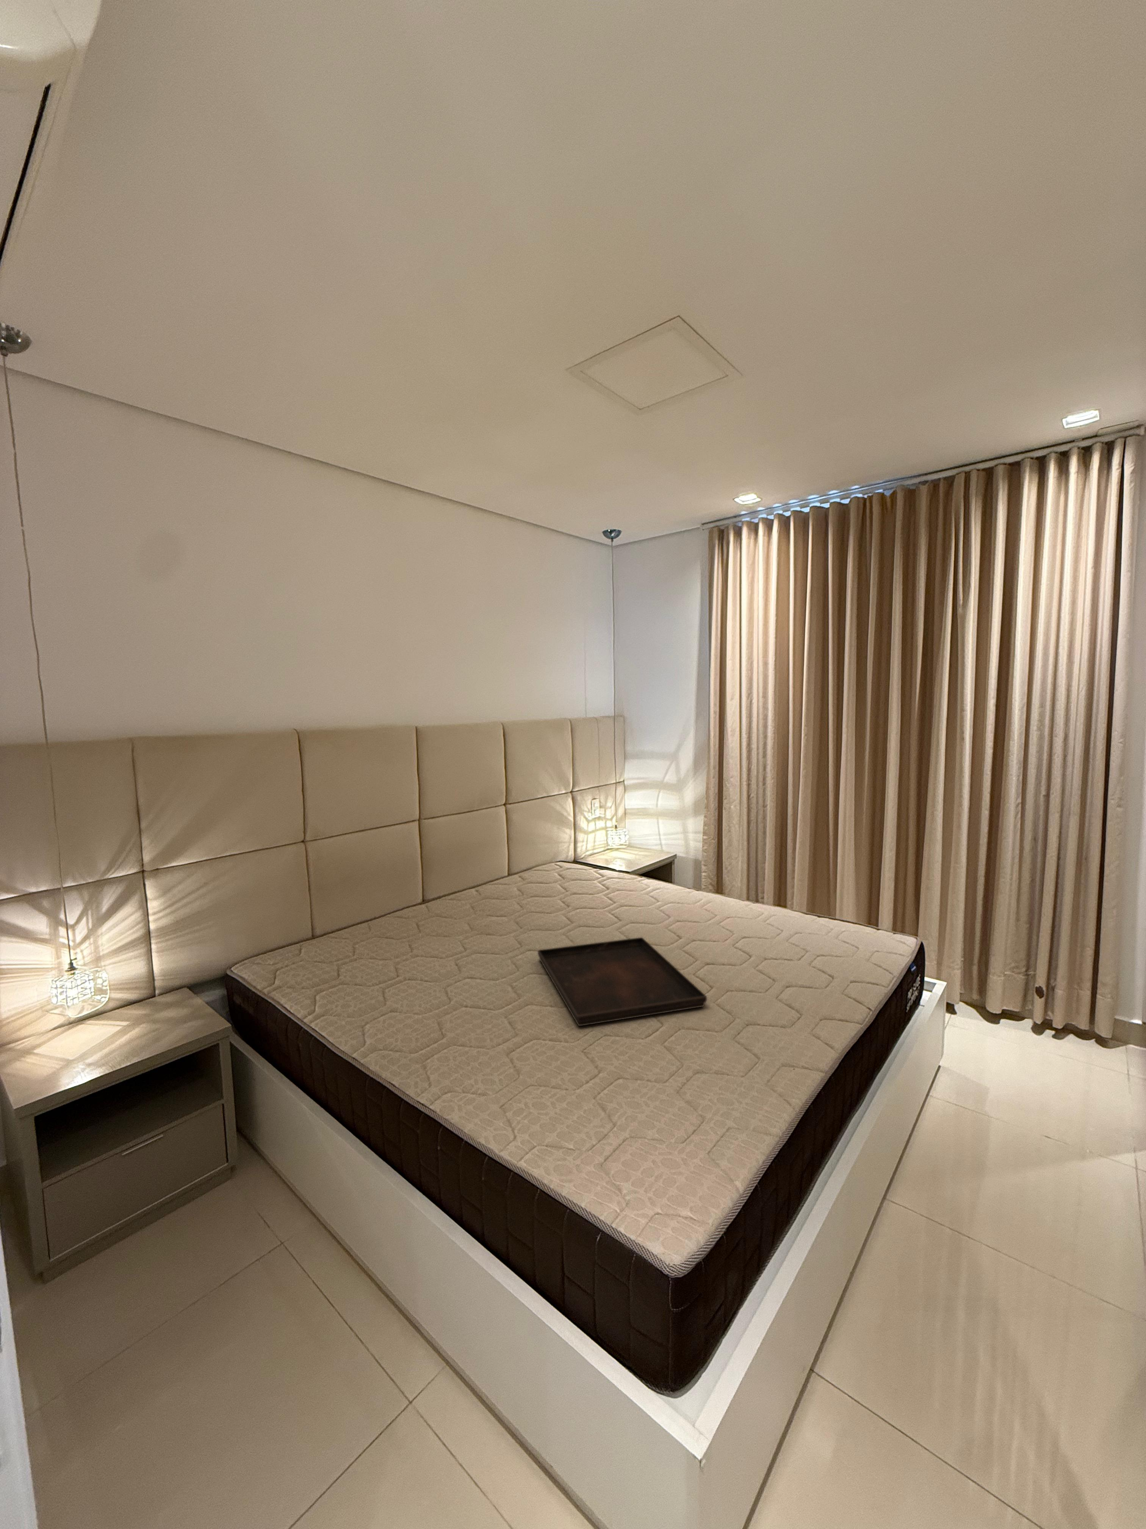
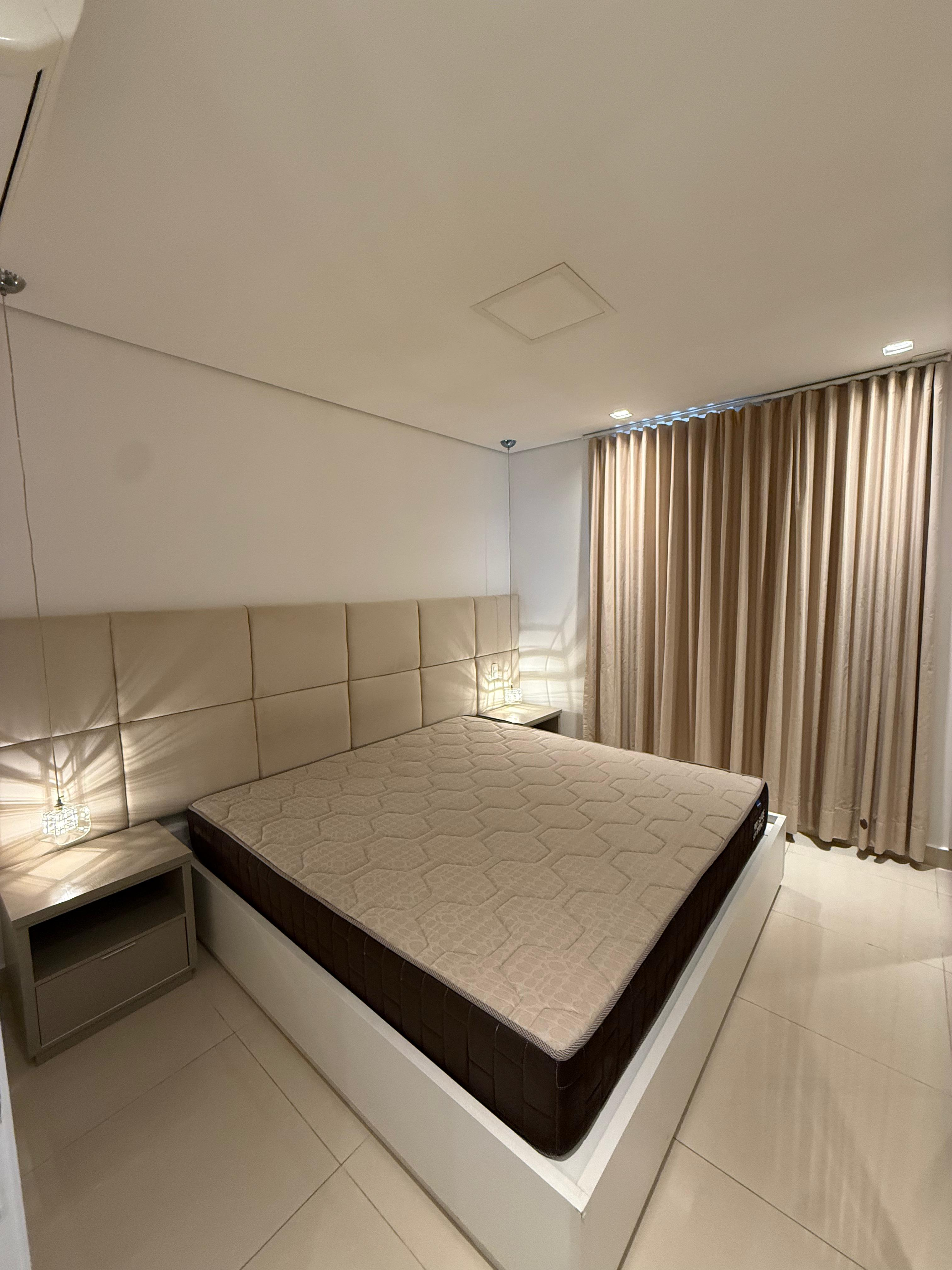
- serving tray (614, 976)
